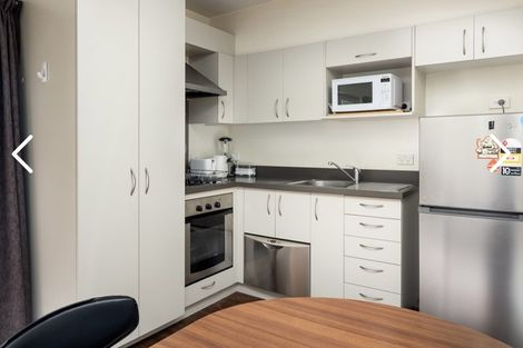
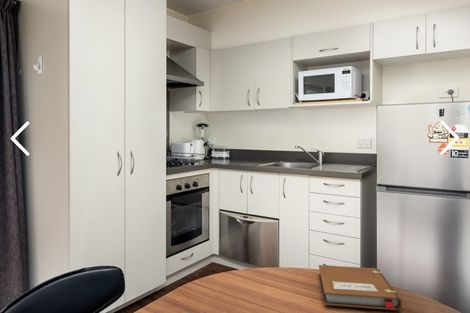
+ notebook (355, 285)
